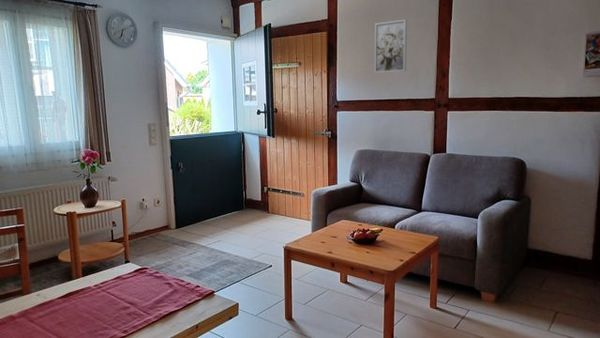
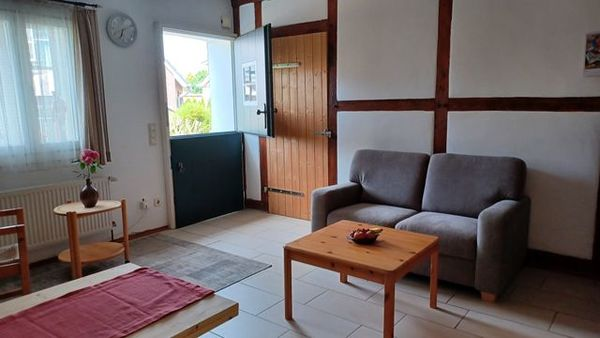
- wall art (390, 47)
